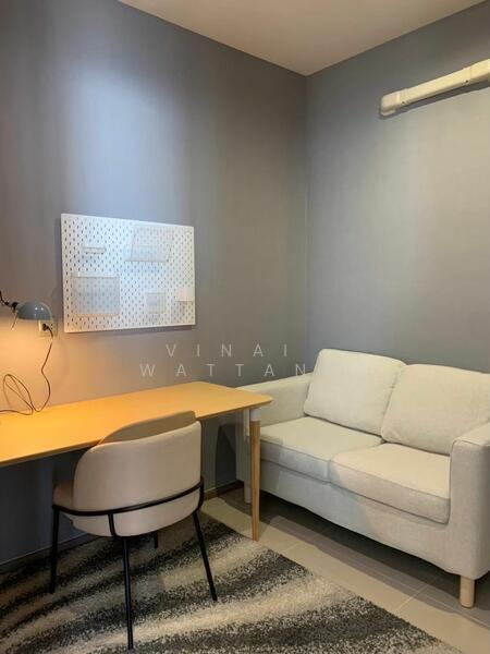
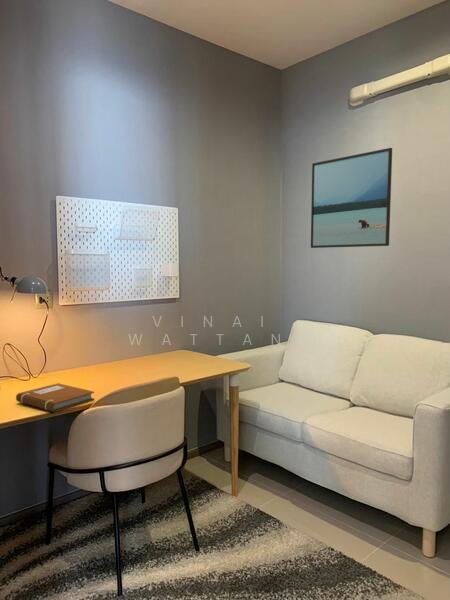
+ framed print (348, 202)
+ notebook (54, 396)
